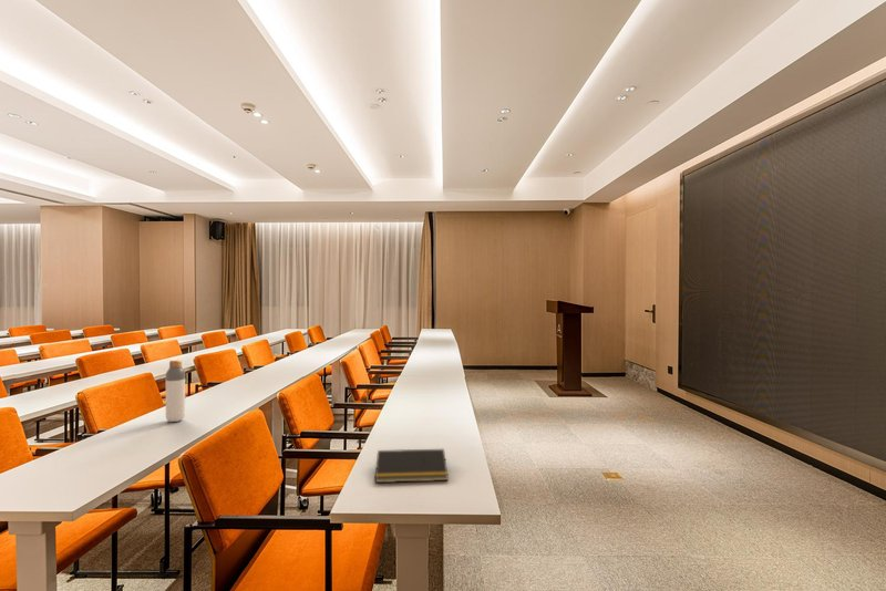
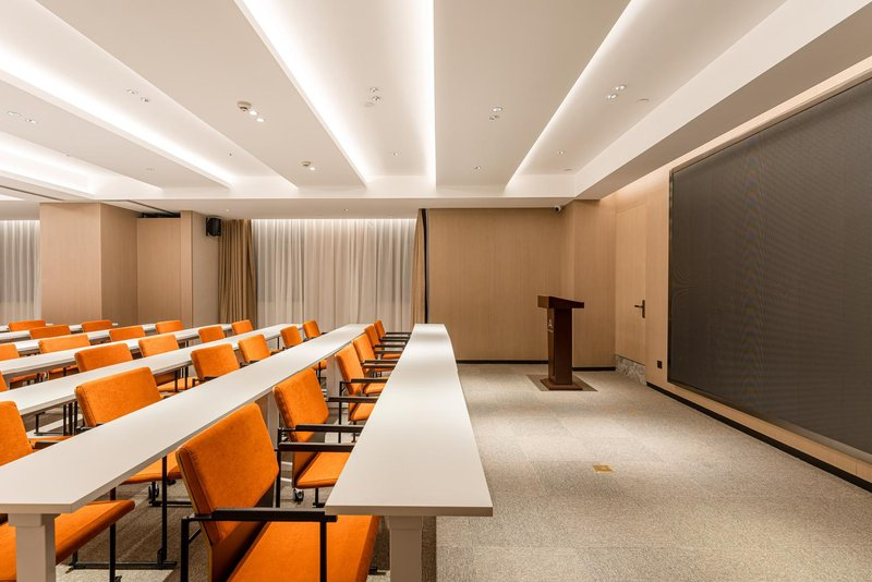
- bottle (175, 390)
- notepad (411, 464)
